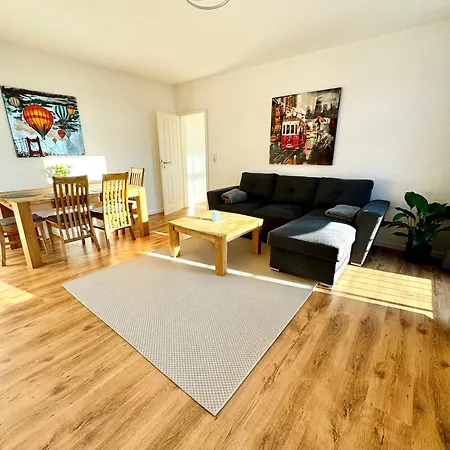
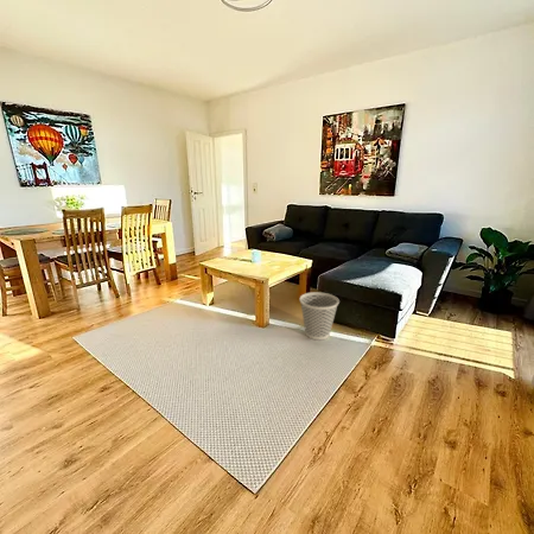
+ wastebasket (318, 316)
